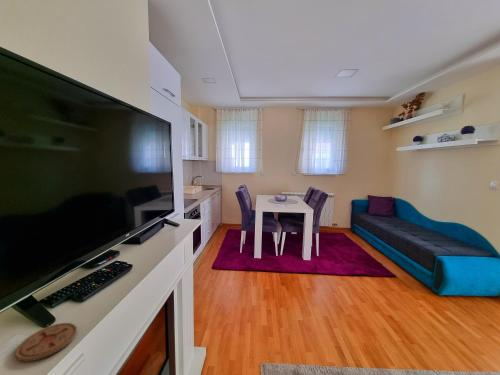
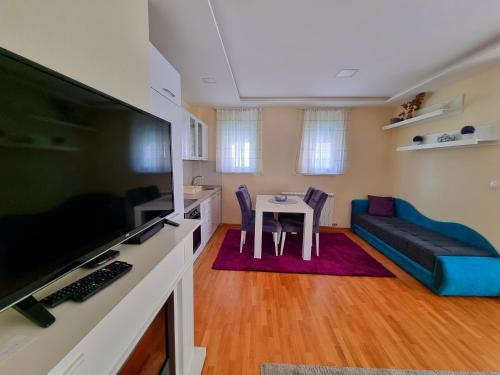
- coaster (48, 340)
